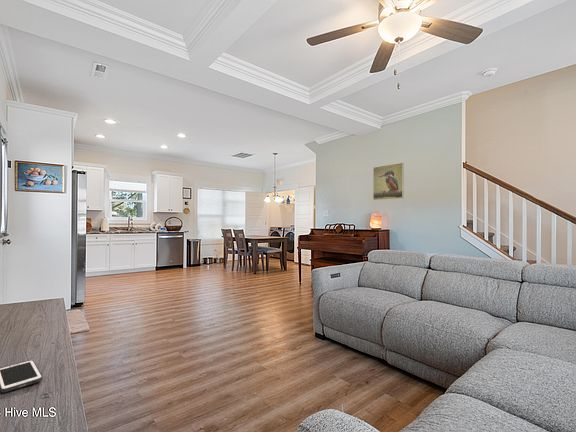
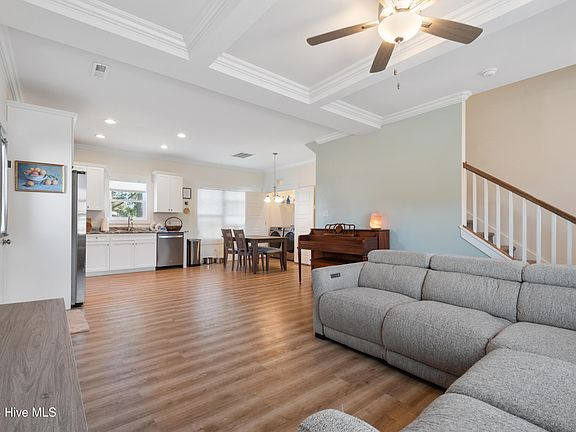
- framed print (387, 182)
- cell phone (18, 374)
